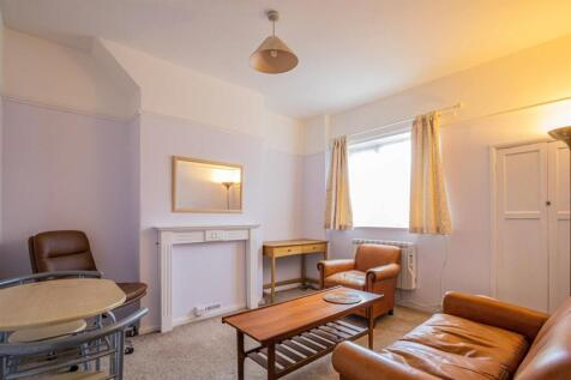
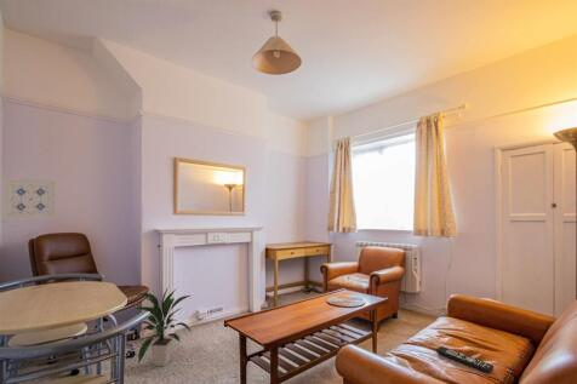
+ indoor plant (159, 325)
+ wall art (30, 199)
+ remote control (463, 359)
